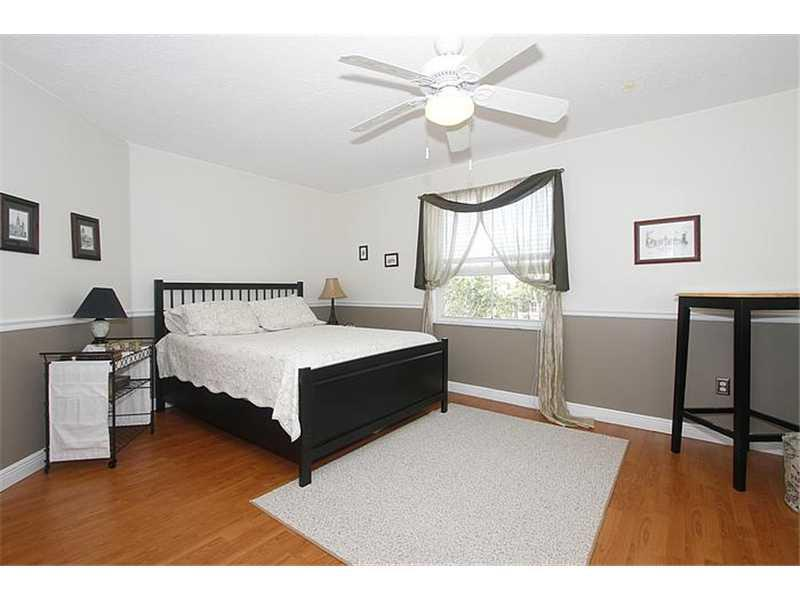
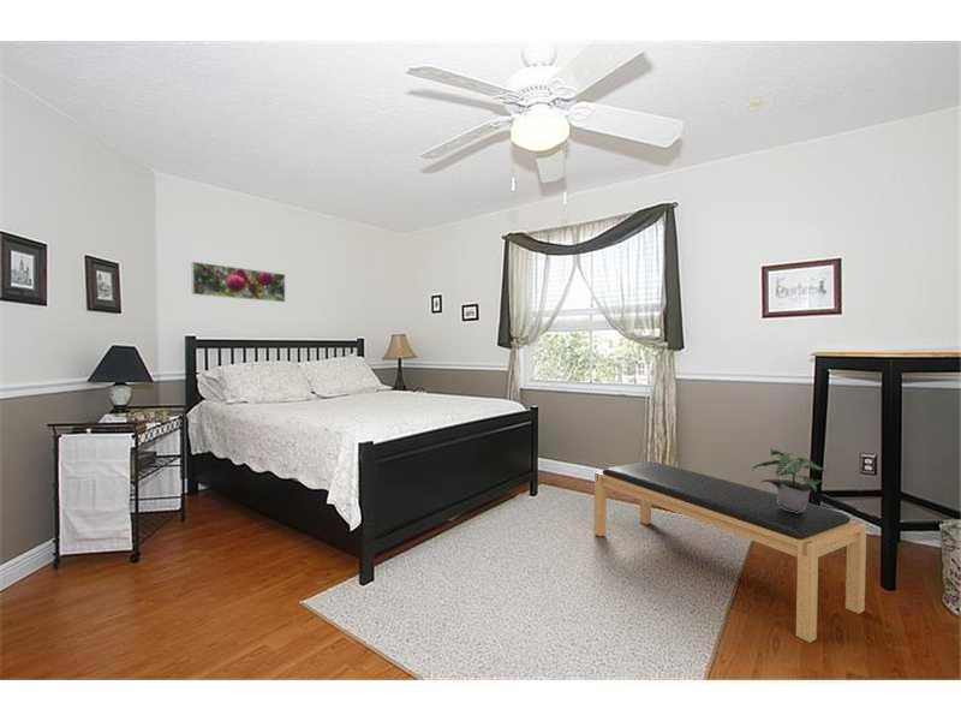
+ bench (706, 523)
+ potted plant (783, 481)
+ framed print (241, 284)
